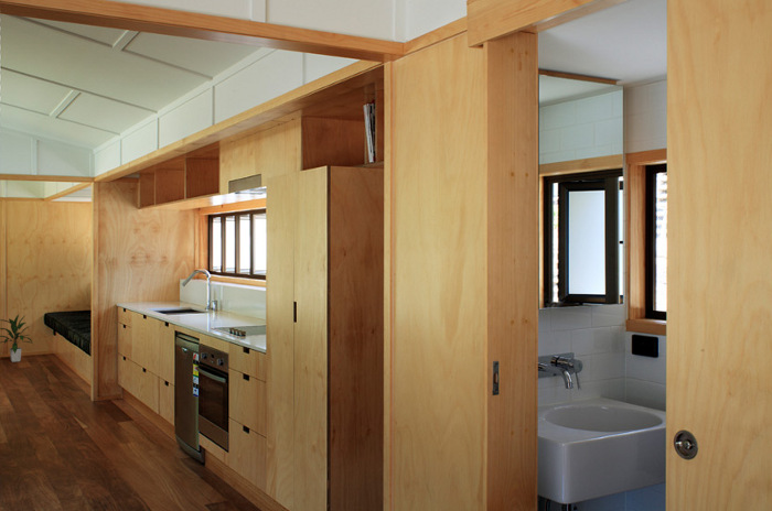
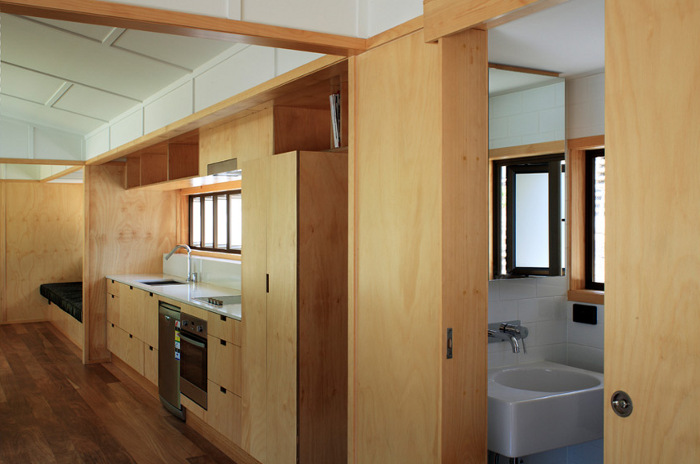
- indoor plant (14, 337)
